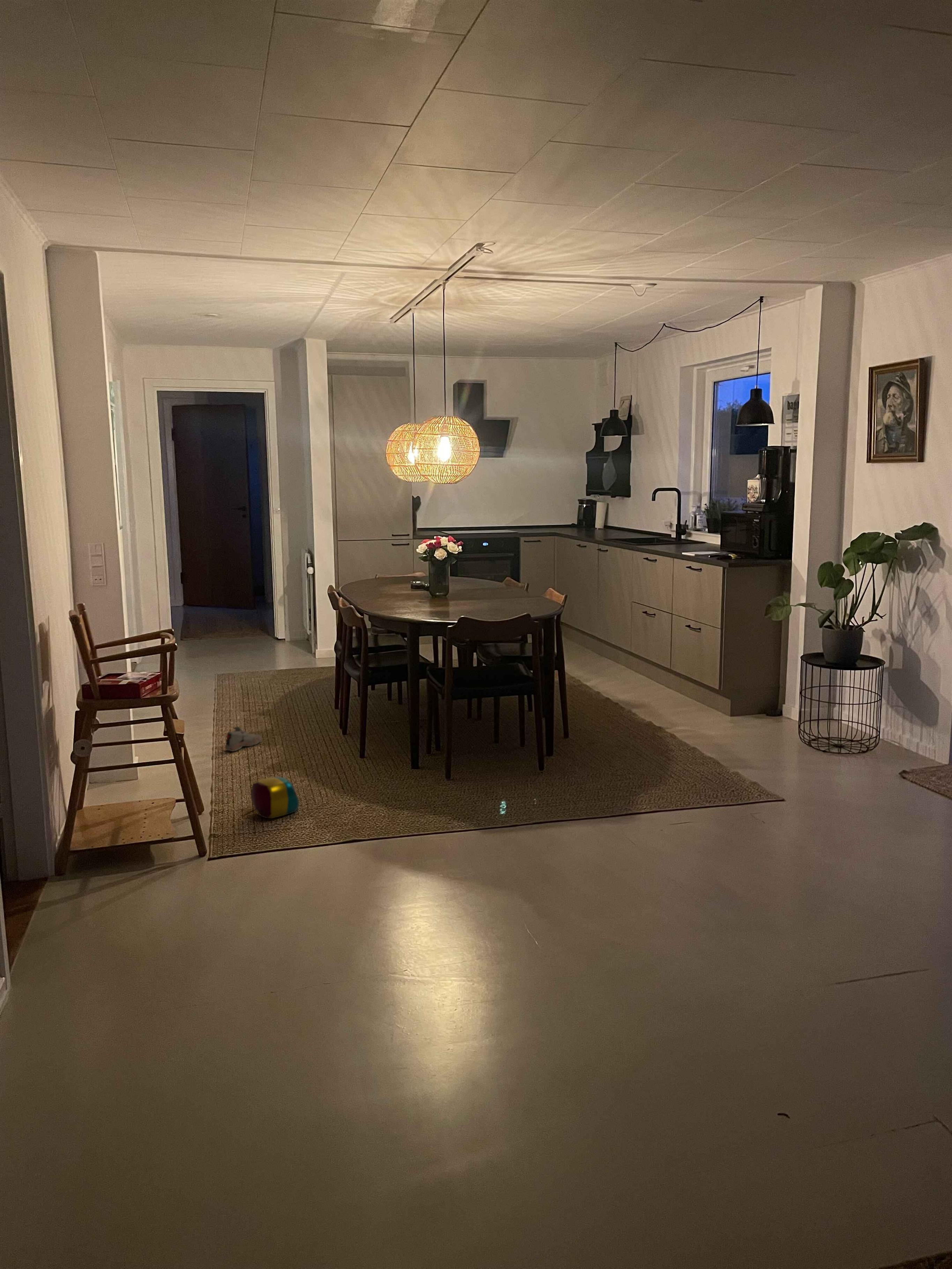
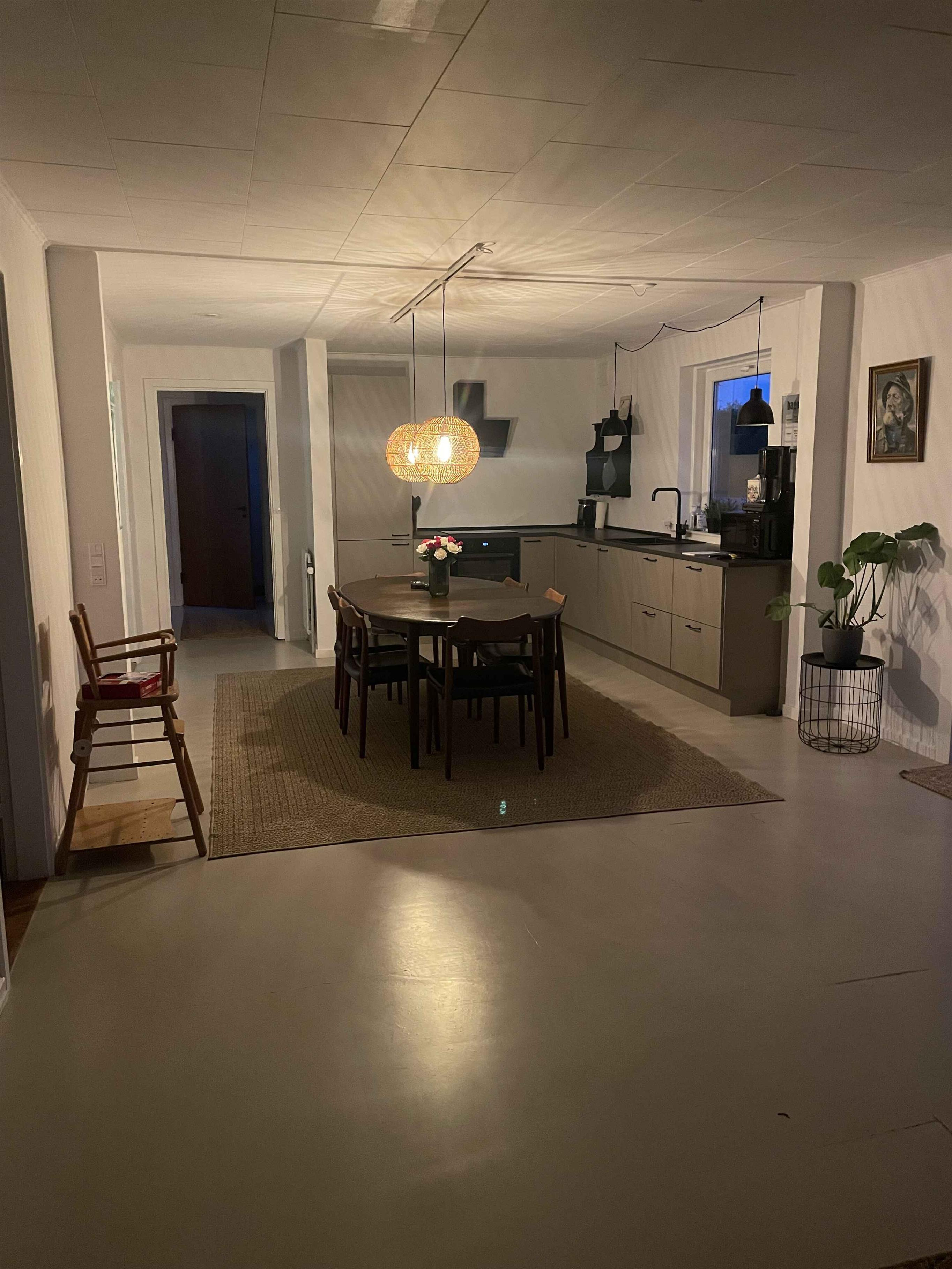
- ball (276, 796)
- shoe (243, 735)
